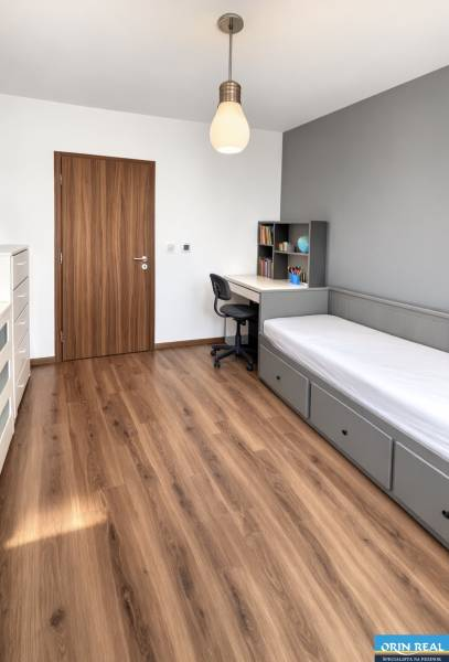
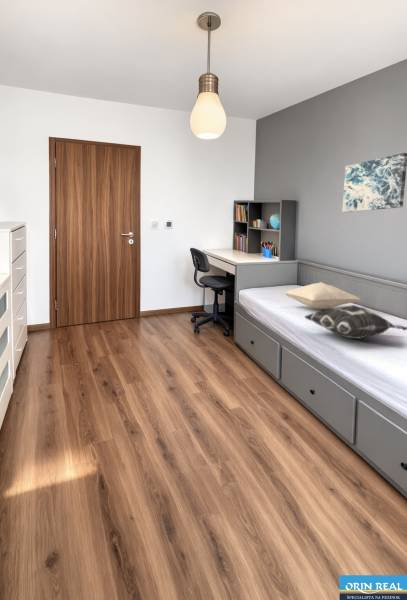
+ cushion (321, 296)
+ decorative pillow (353, 322)
+ wall art (372, 185)
